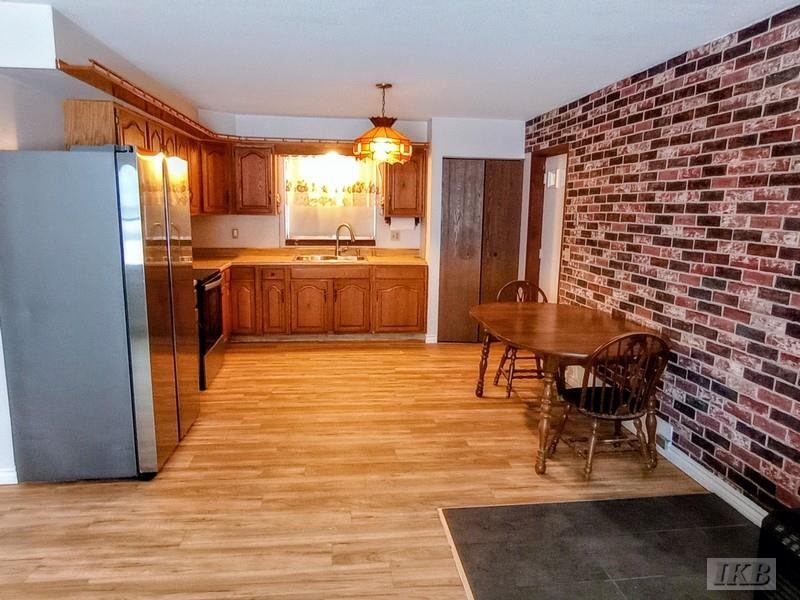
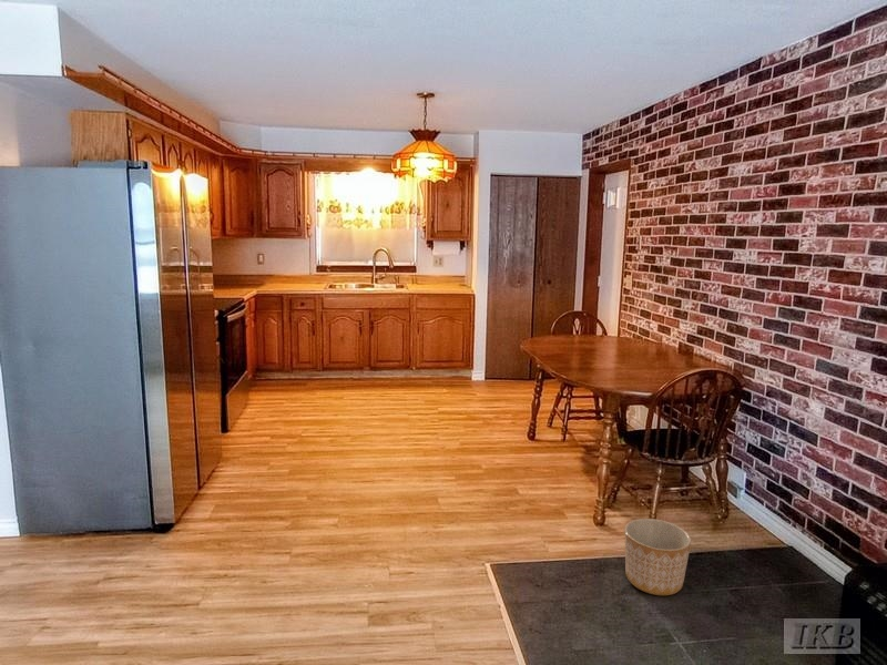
+ planter (655, 557)
